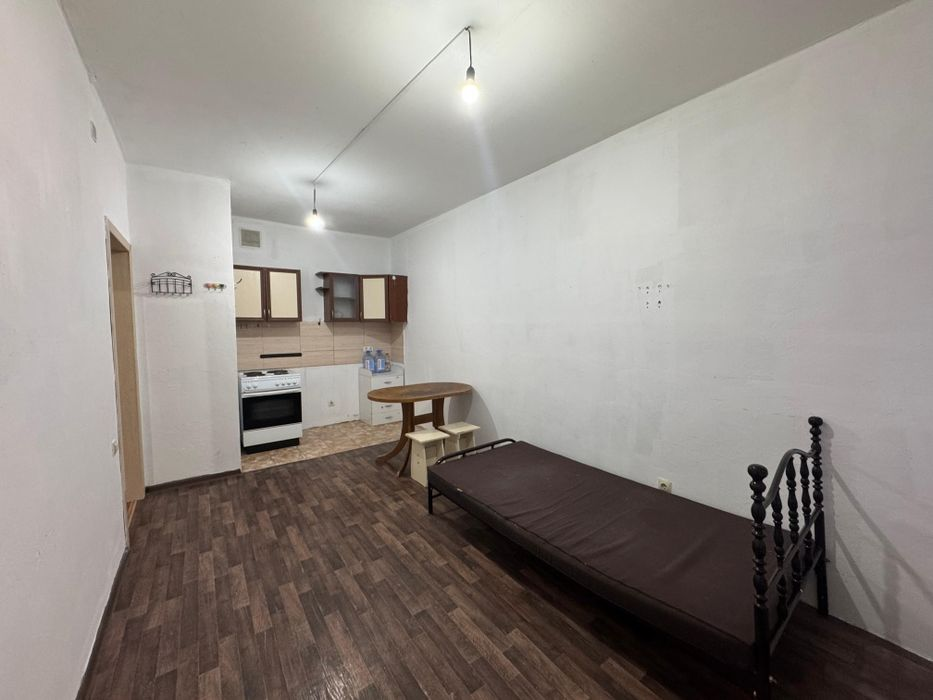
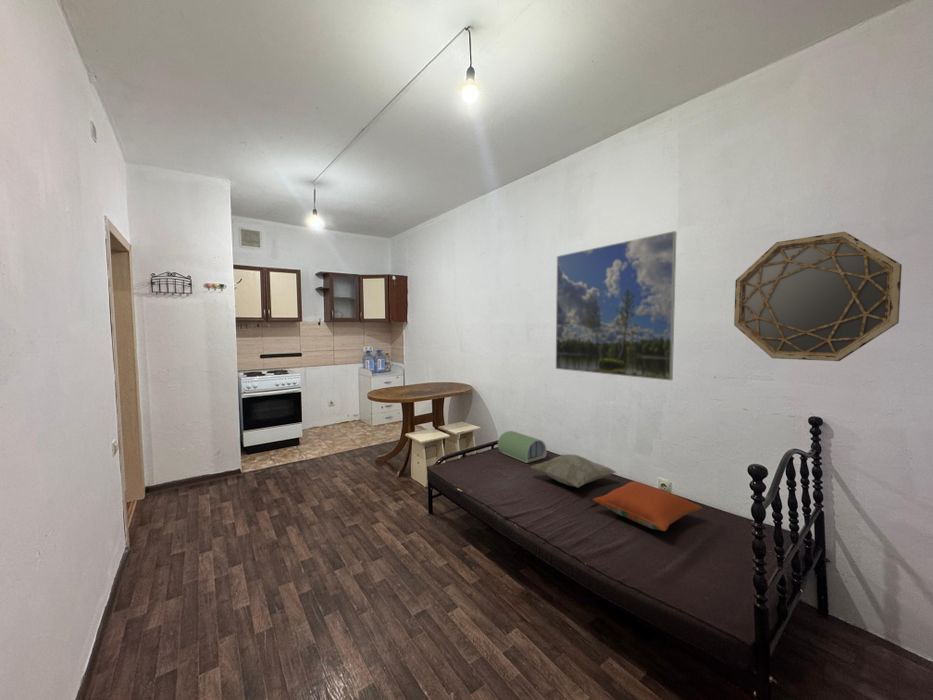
+ gas cylinder (518, 443)
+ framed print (607, 310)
+ home mirror (806, 298)
+ decorative pillow (572, 469)
+ pillow (645, 503)
